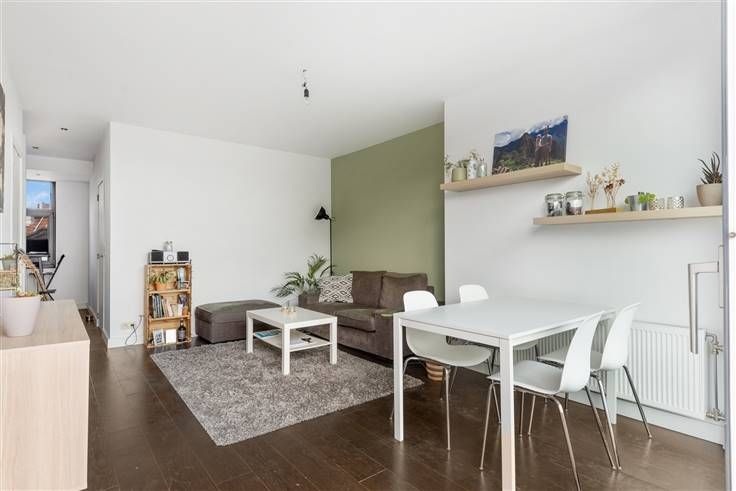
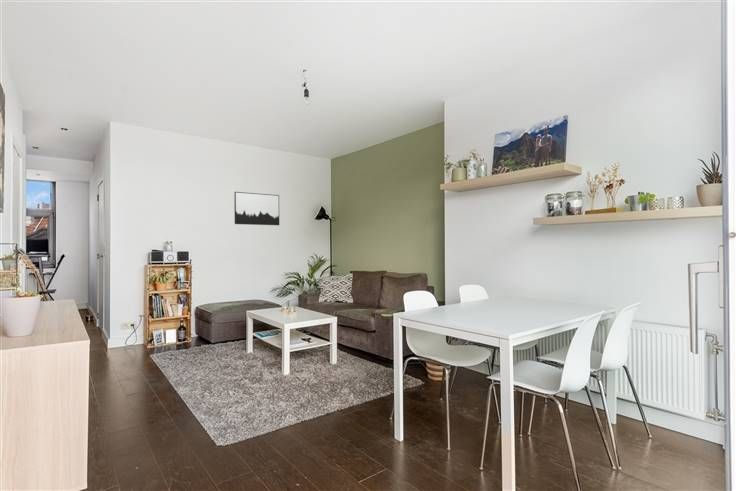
+ wall art (257, 209)
